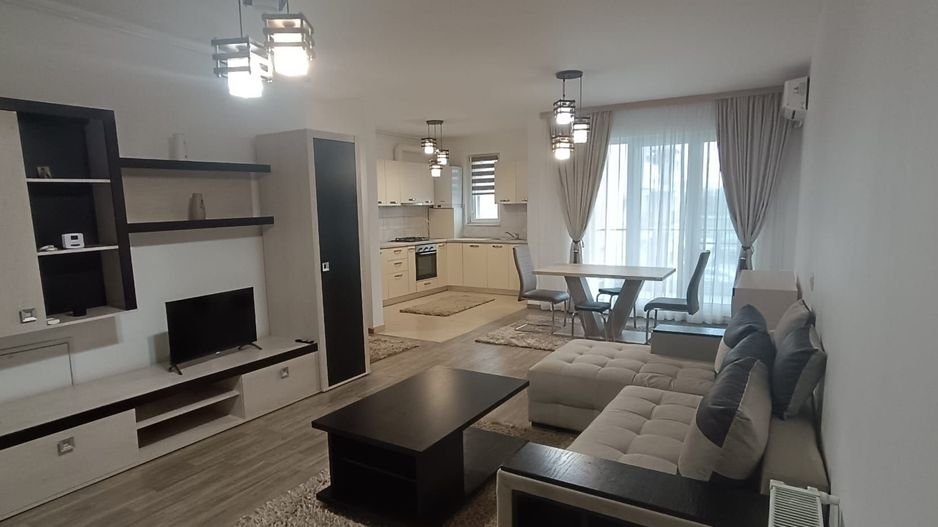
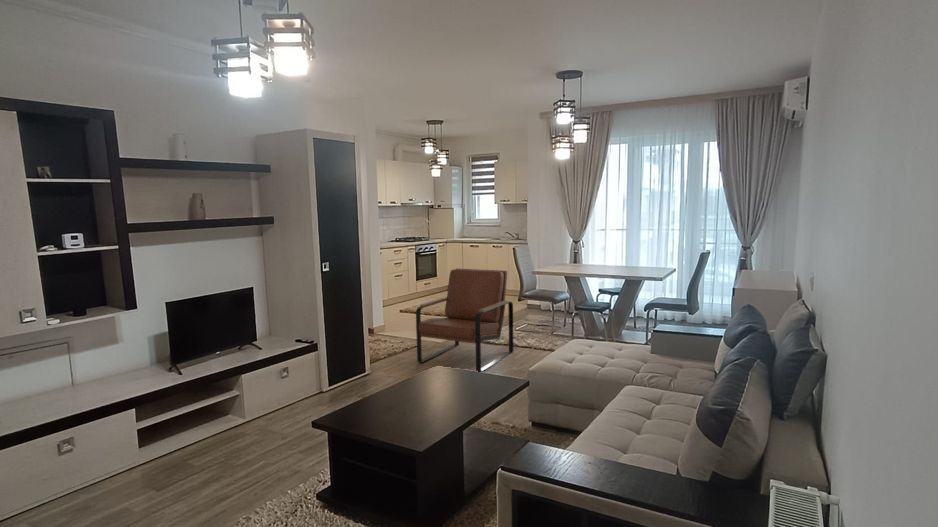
+ armchair (464, 315)
